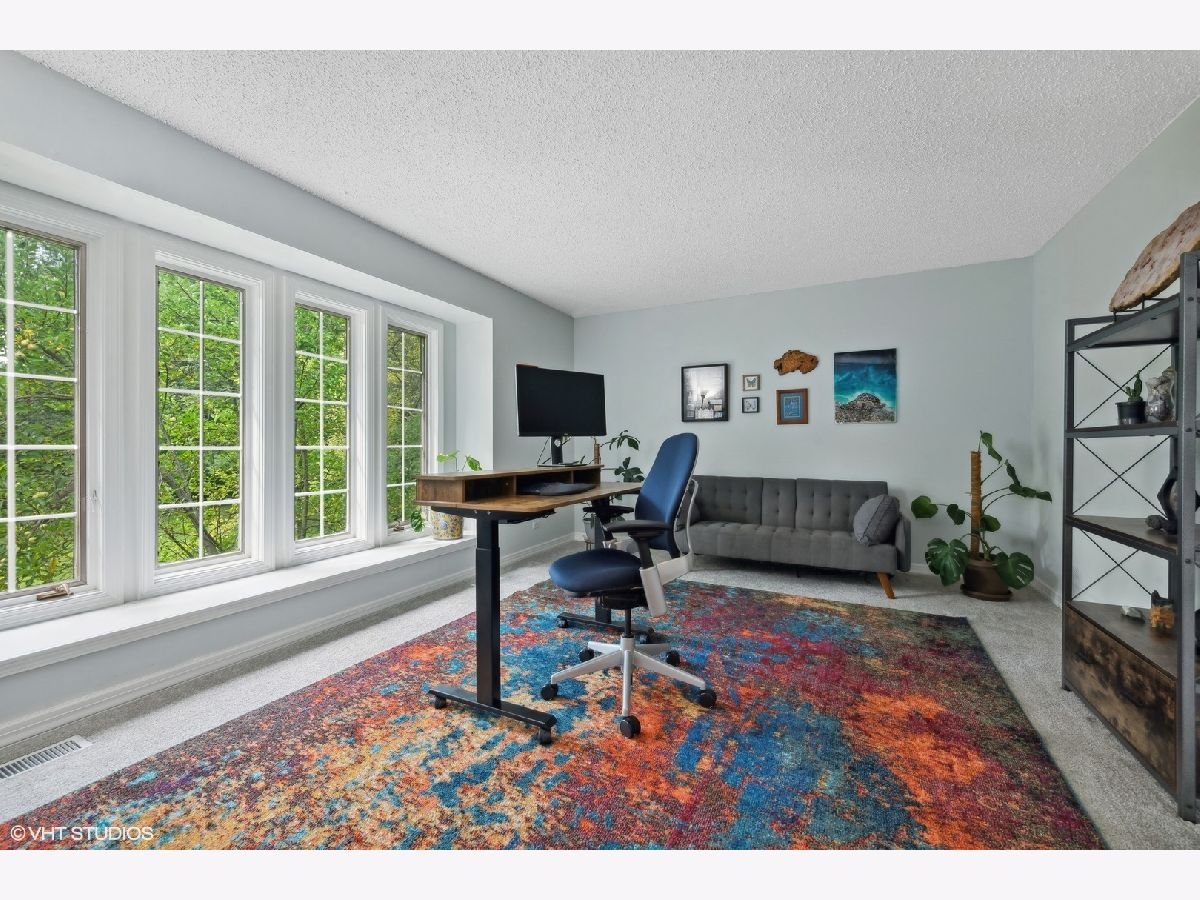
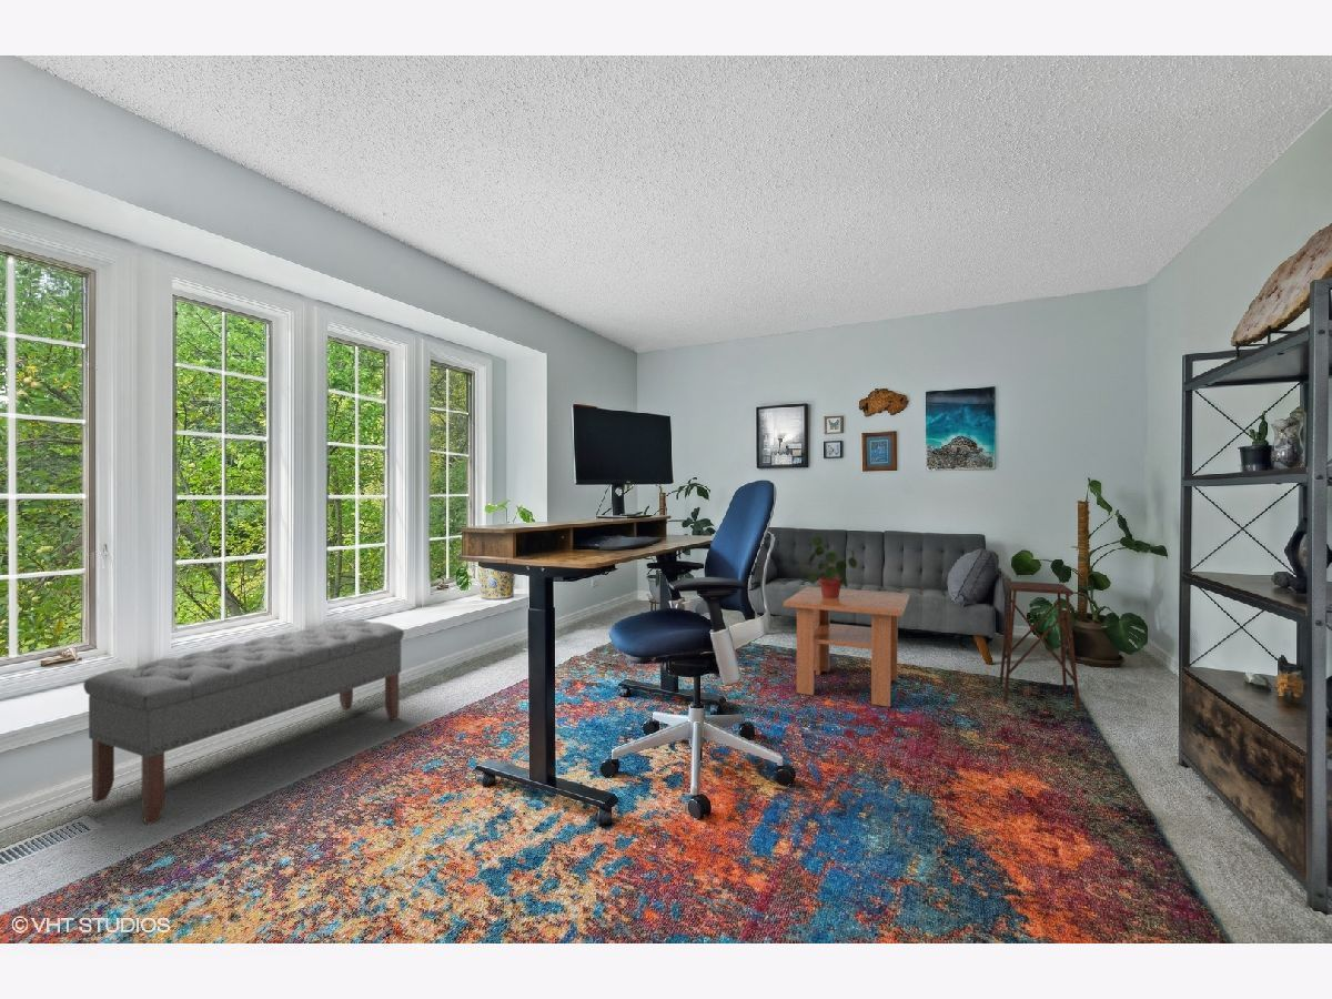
+ potted plant (829, 566)
+ bench (269, 698)
+ coffee table (848, 642)
+ side table (1037, 640)
